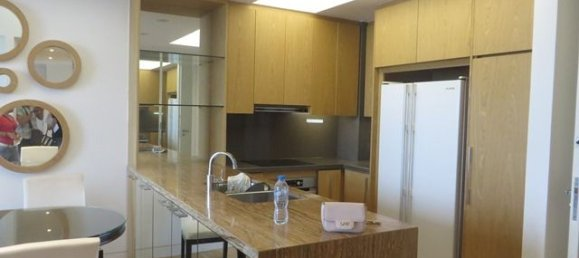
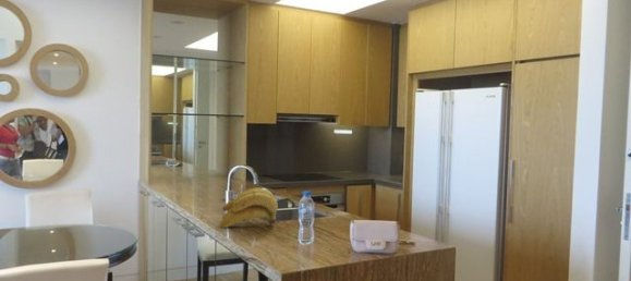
+ banana bunch (248, 207)
